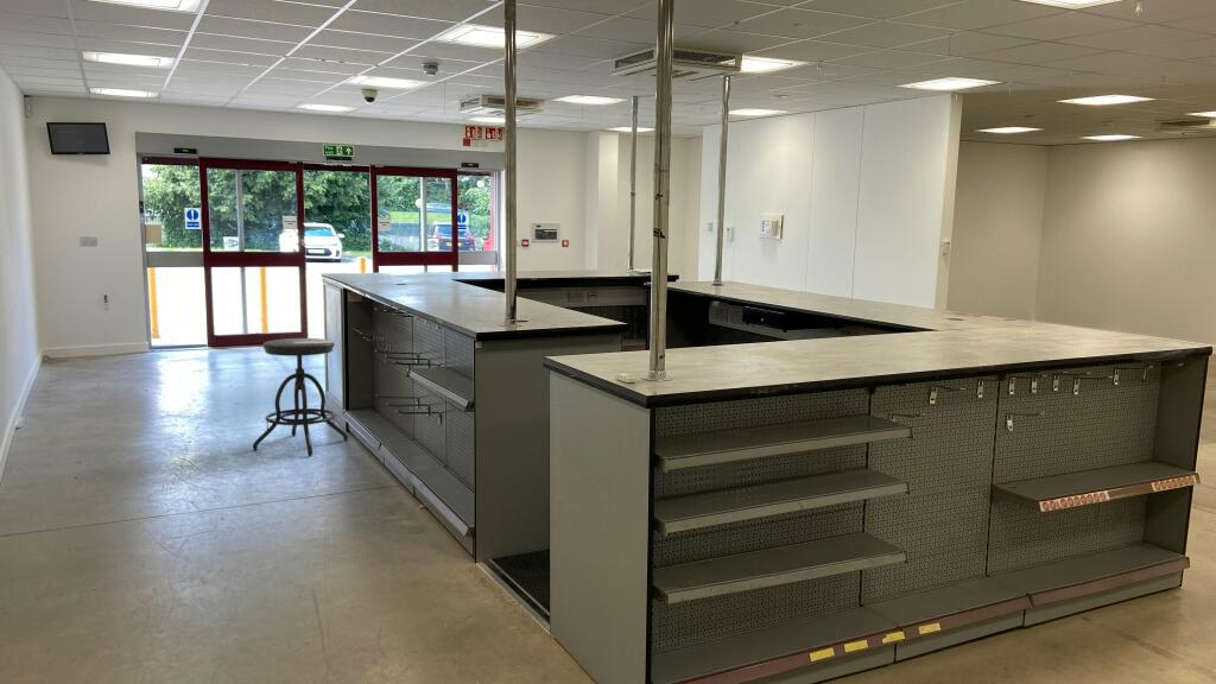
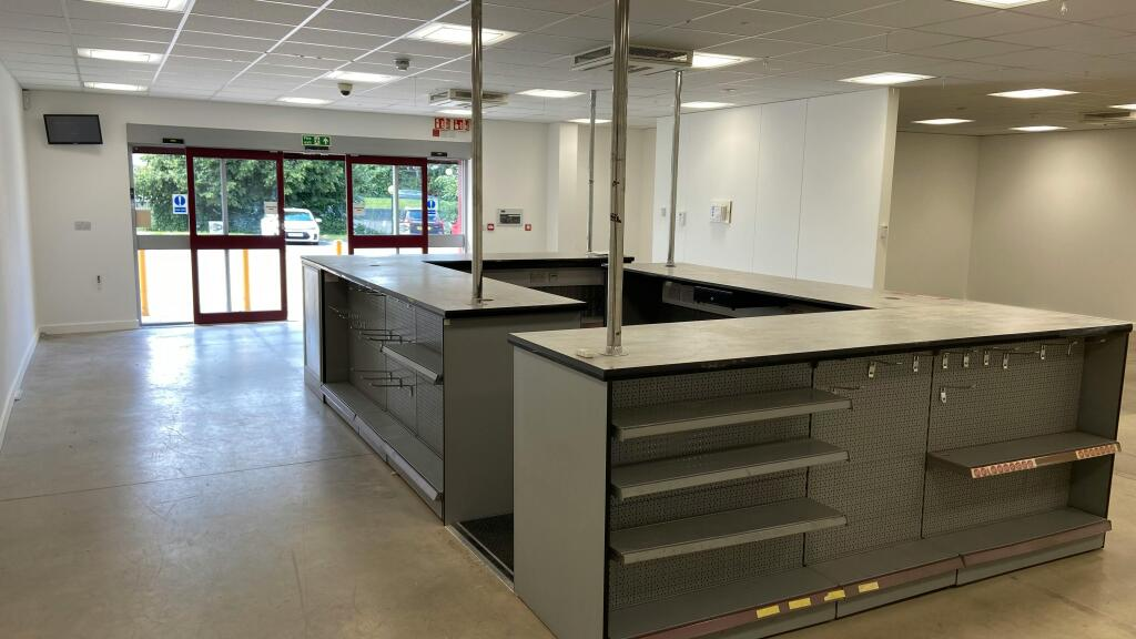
- stool (298, 394)
